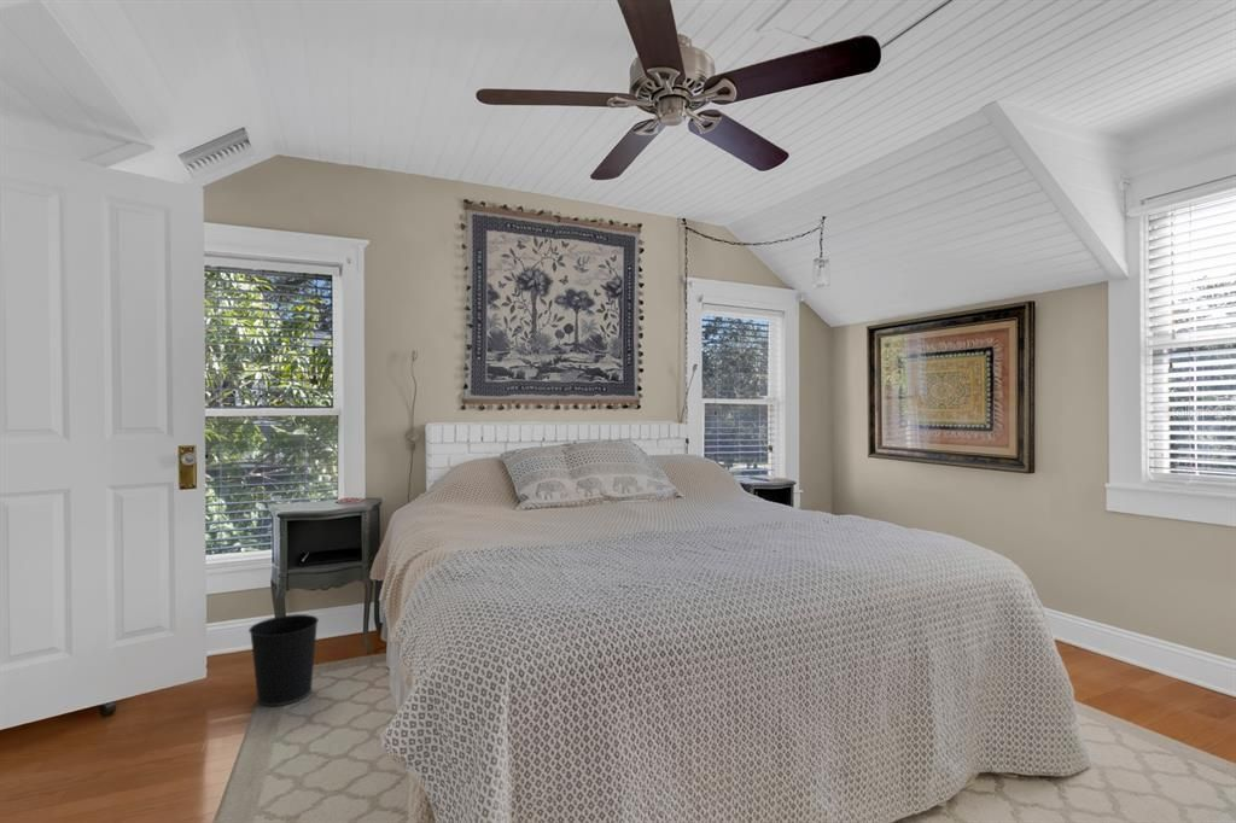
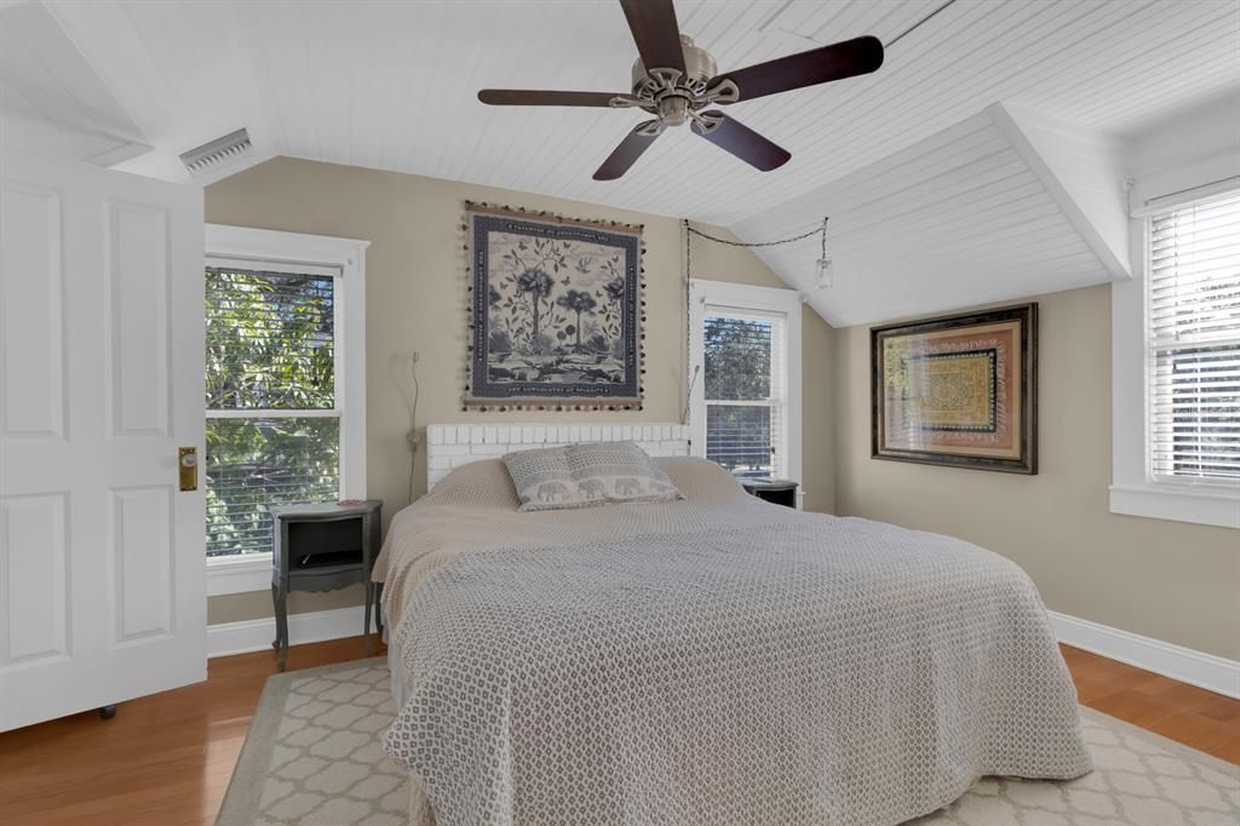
- wastebasket (284, 659)
